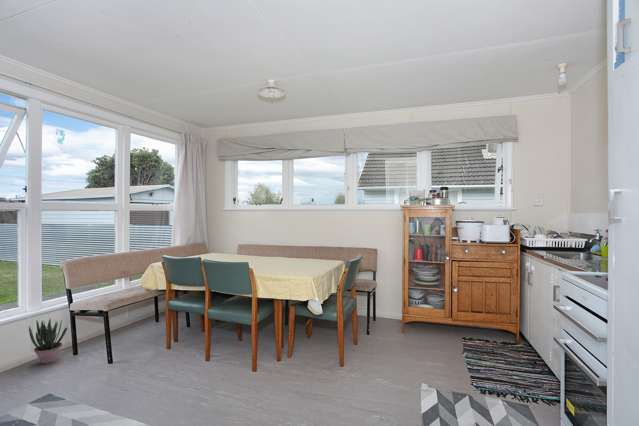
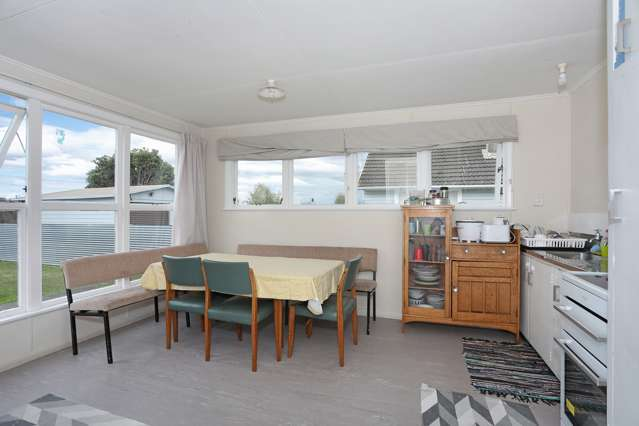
- potted plant (48, 340)
